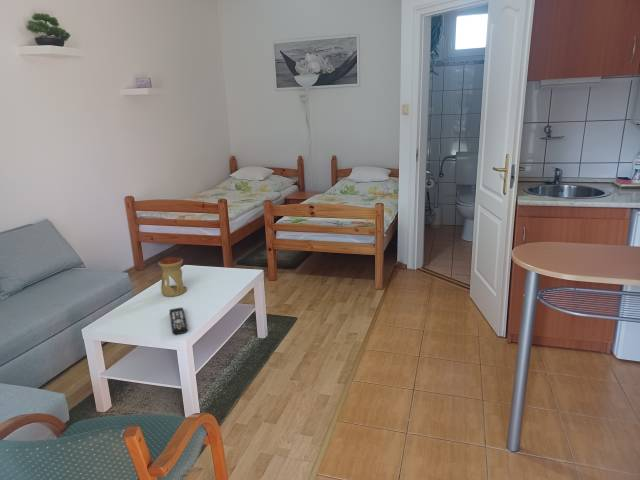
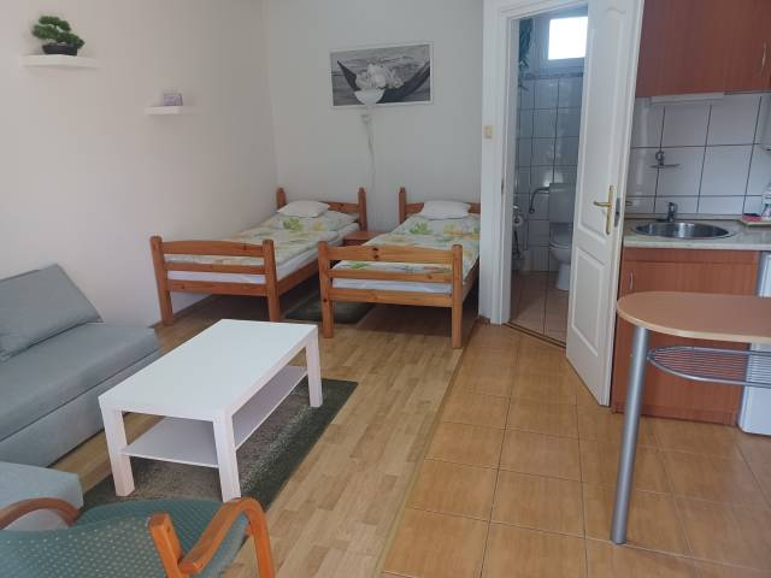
- oil burner (172, 276)
- remote control (178, 320)
